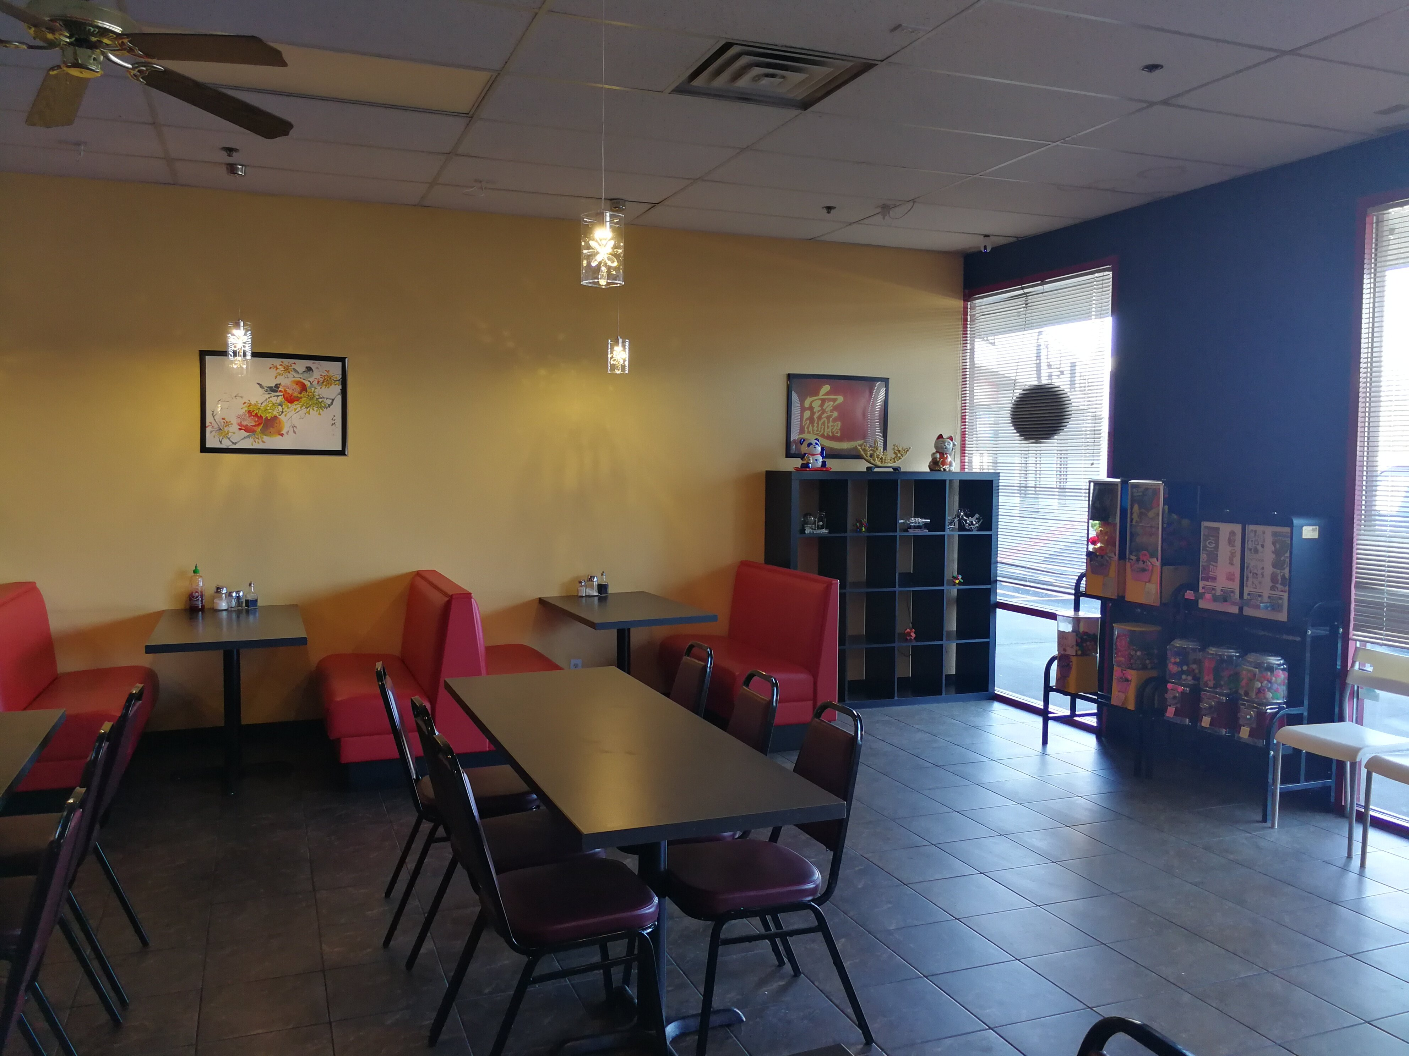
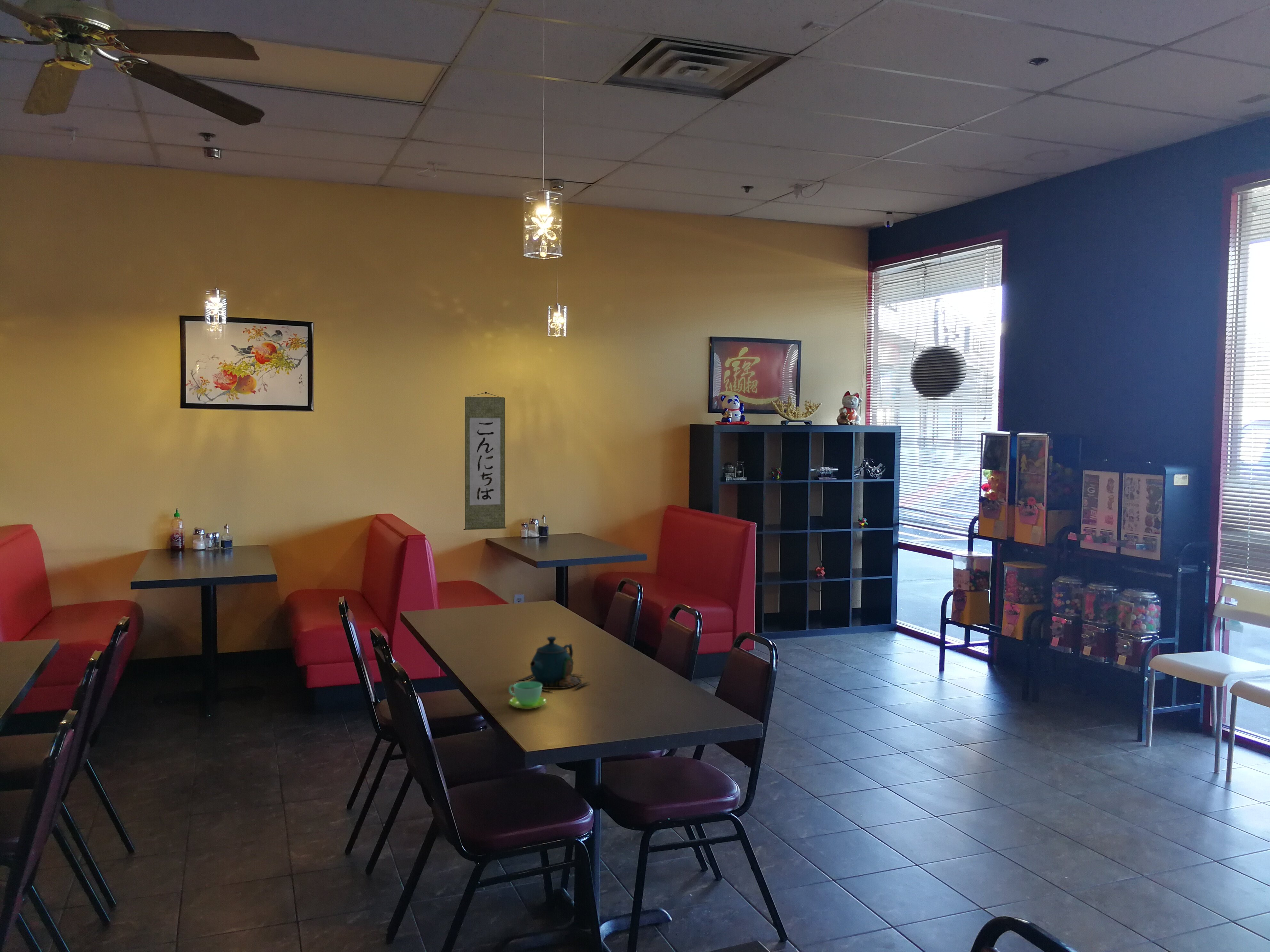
+ teapot (555, 659)
+ cup (527, 695)
+ wall scroll (485, 461)
